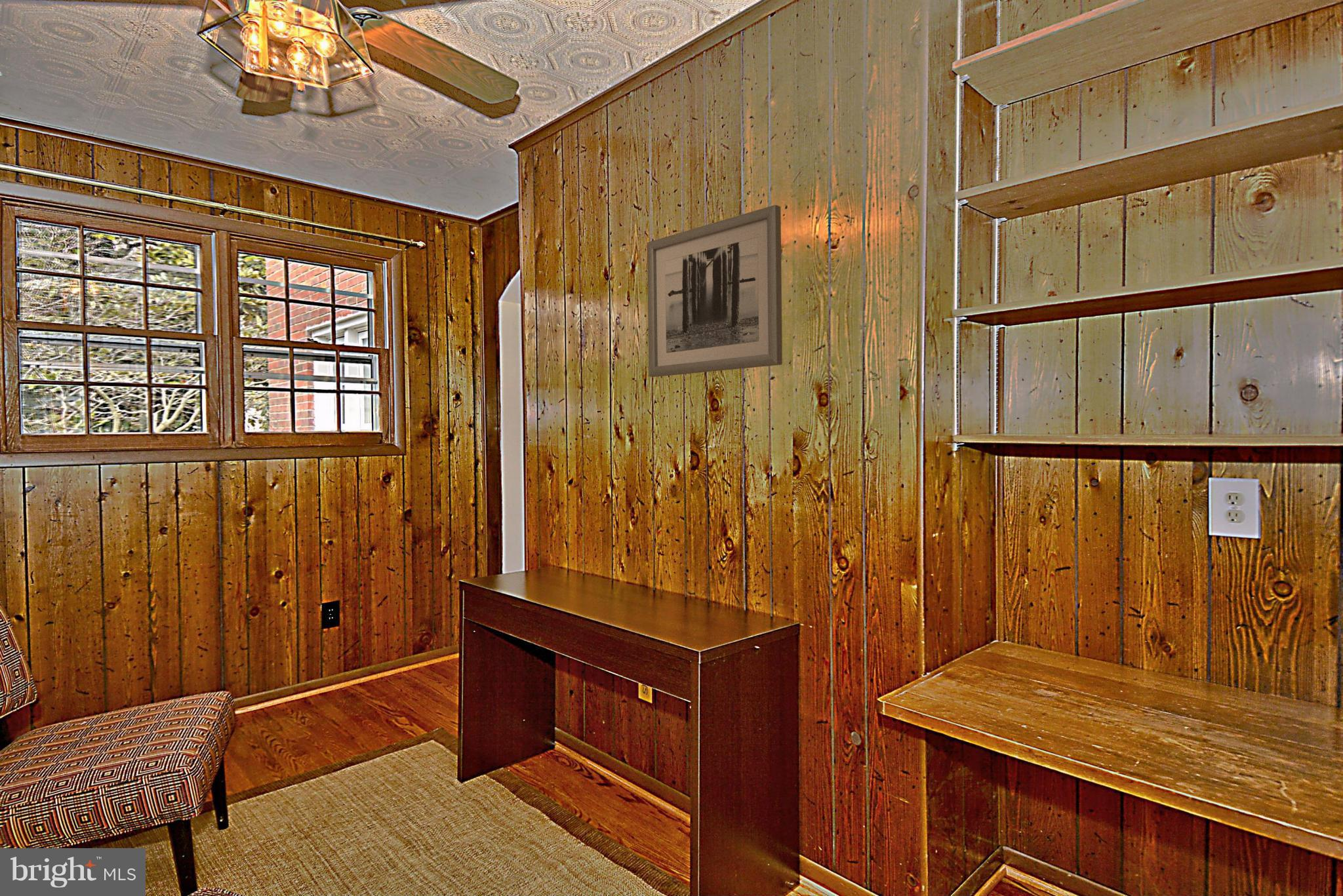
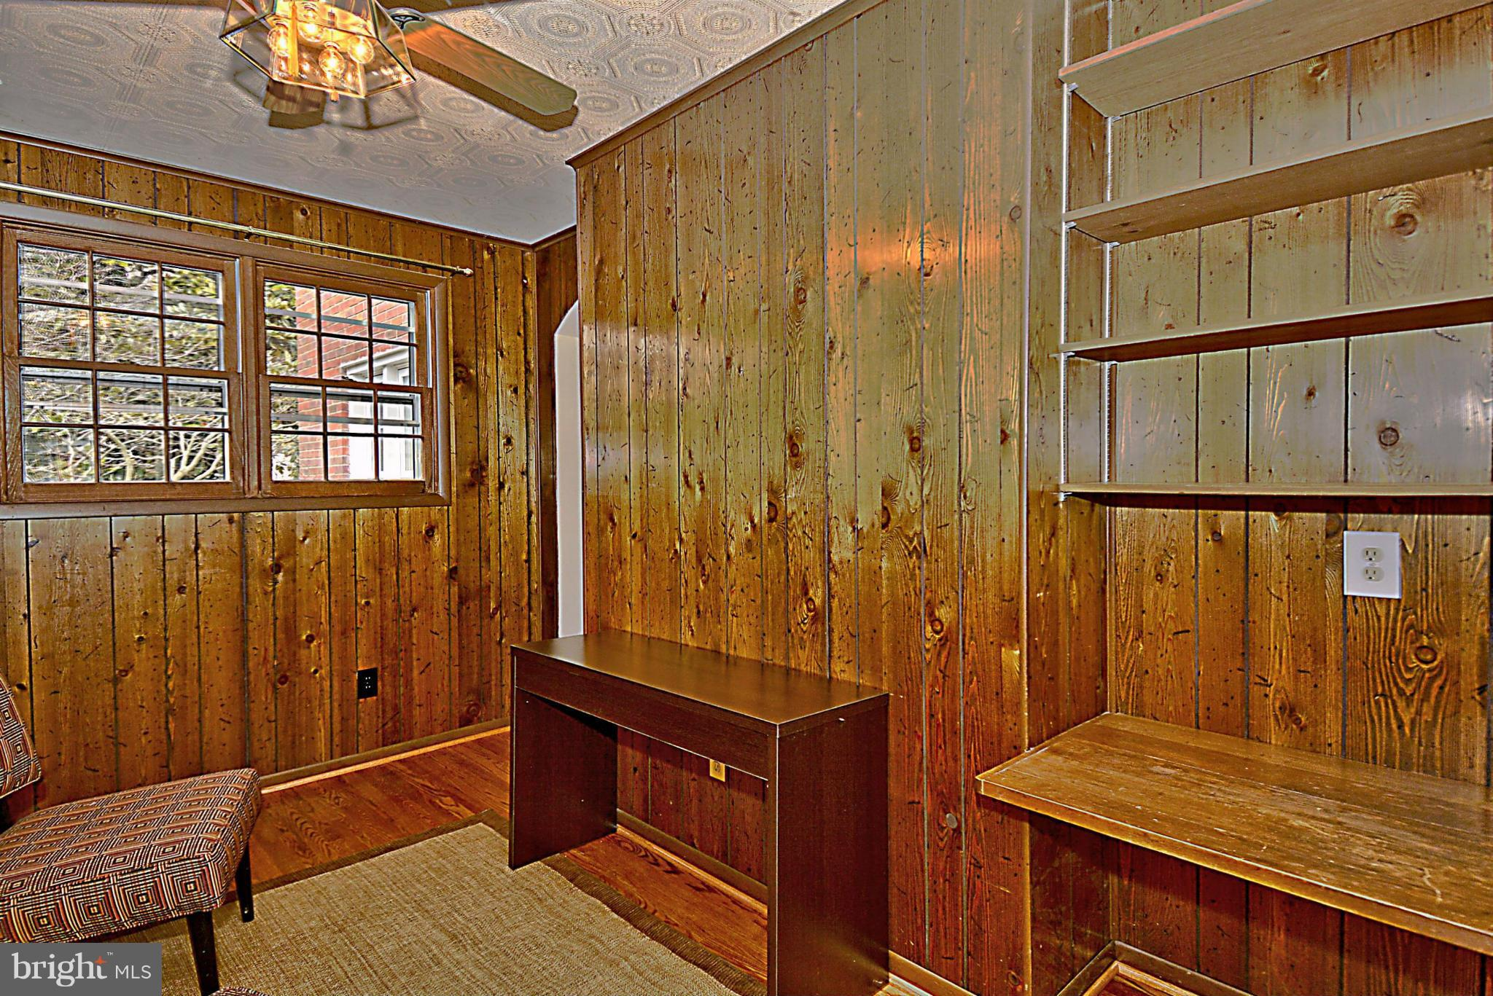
- wall art (709, 298)
